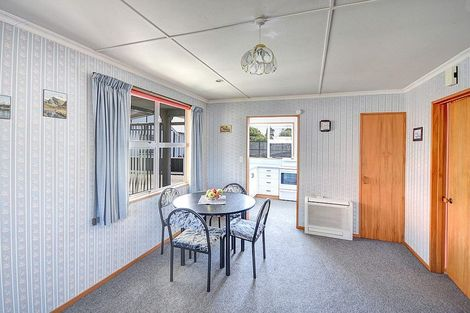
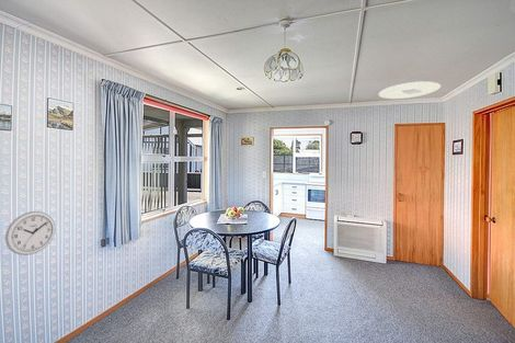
+ ceiling light (408, 88)
+ wall clock (33, 232)
